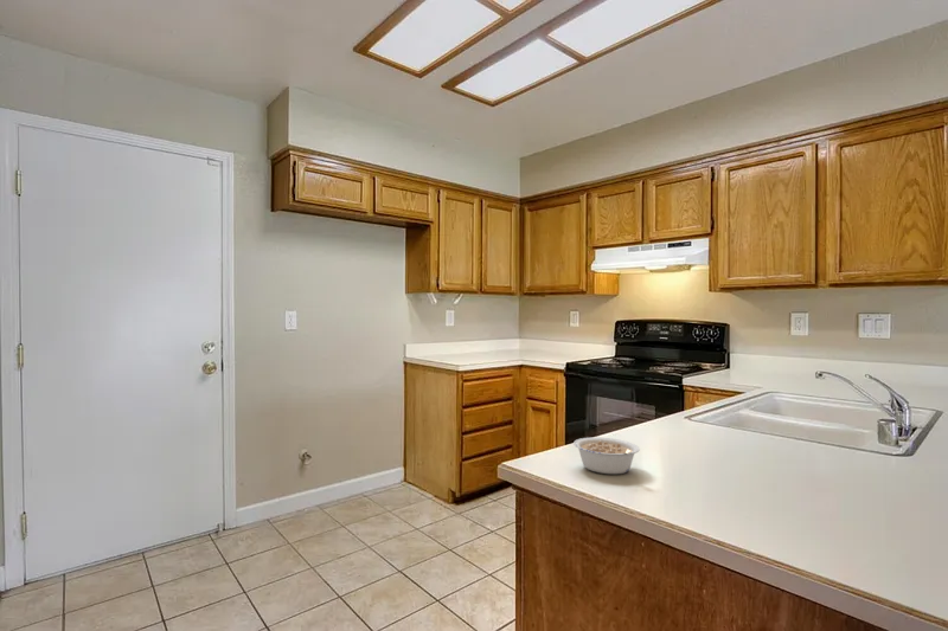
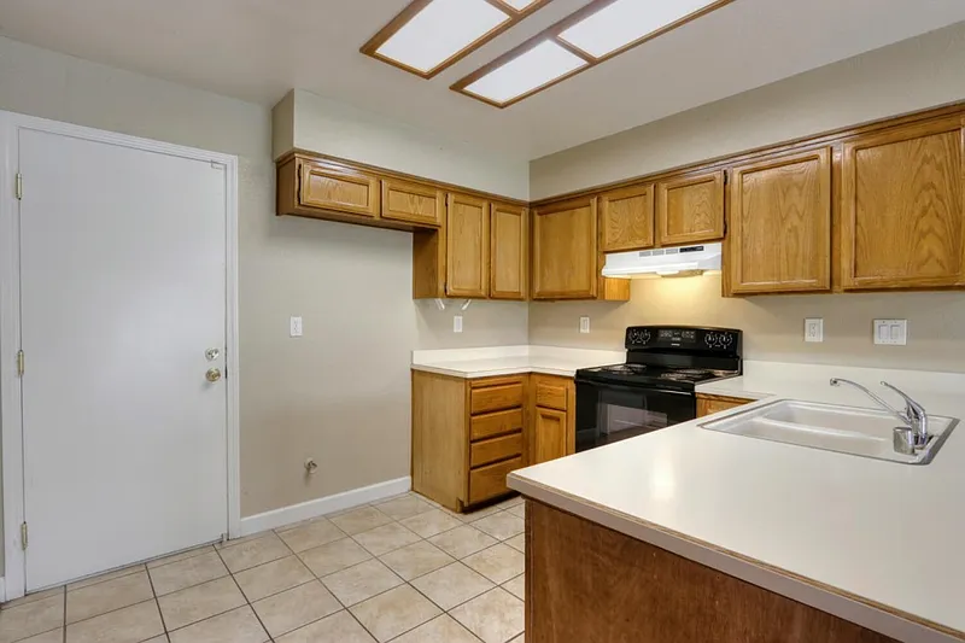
- legume (608, 453)
